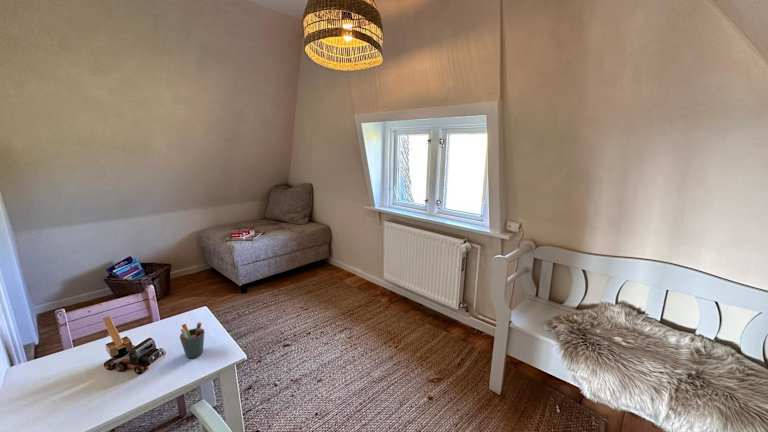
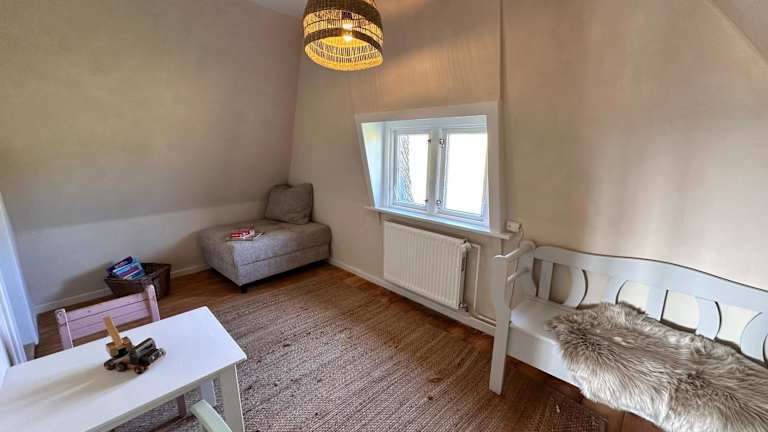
- pen holder (192, 338)
